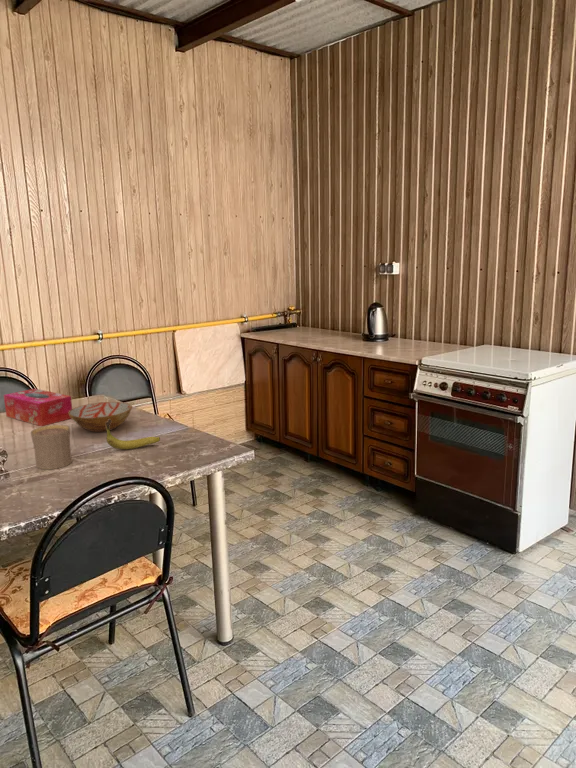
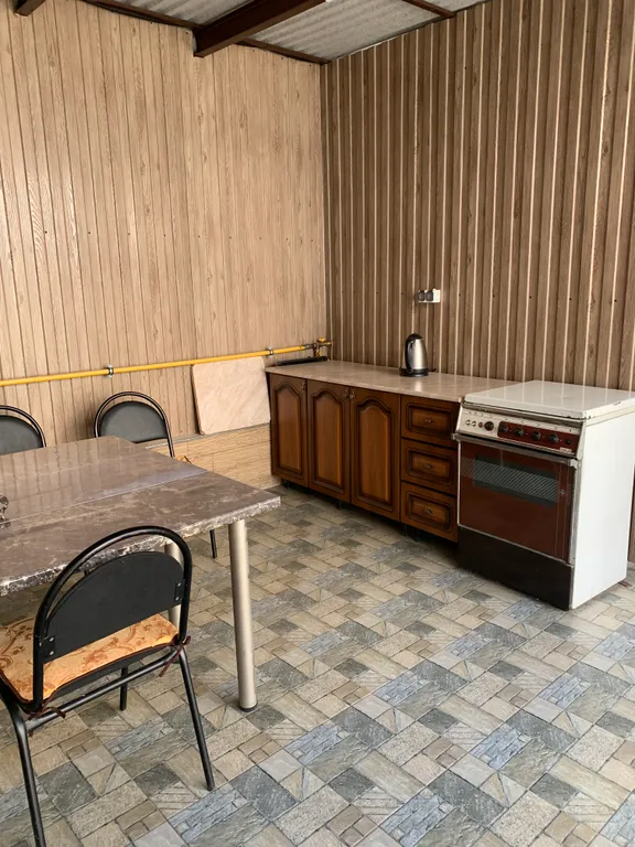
- cup (52, 446)
- tissue box (38, 406)
- banana (136, 439)
- bowl (101, 418)
